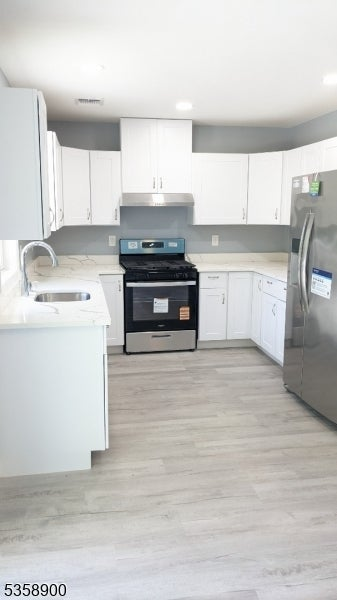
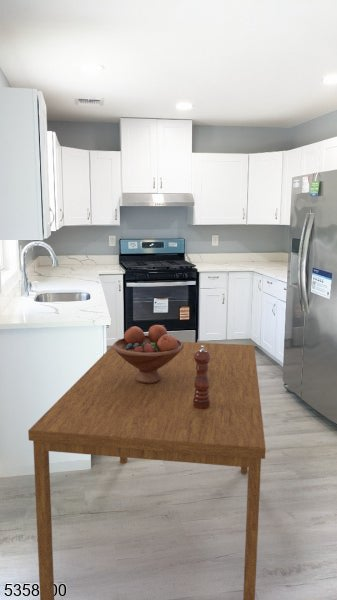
+ fruit bowl (148, 354)
+ pepper mill (201, 375)
+ dining table (169, 455)
